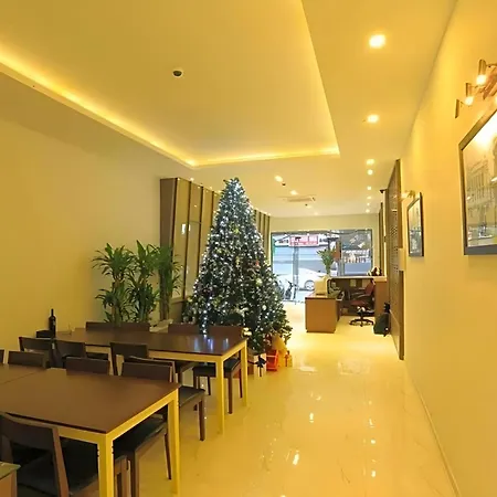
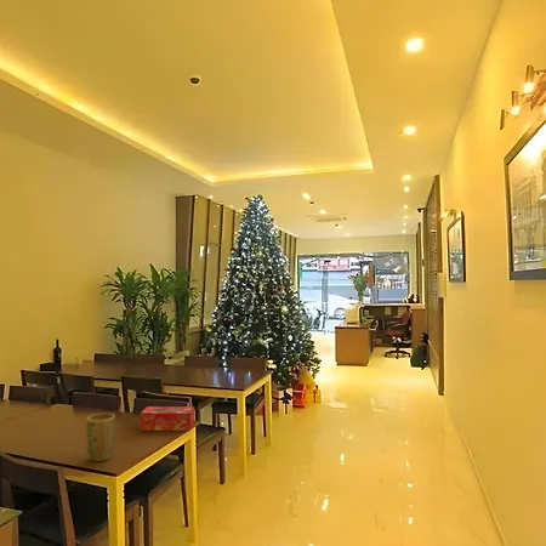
+ plant pot (101, 437)
+ tissue box (167, 417)
